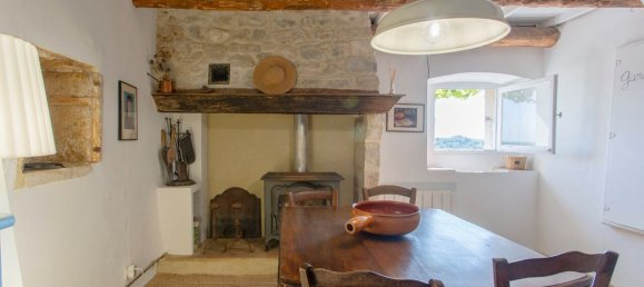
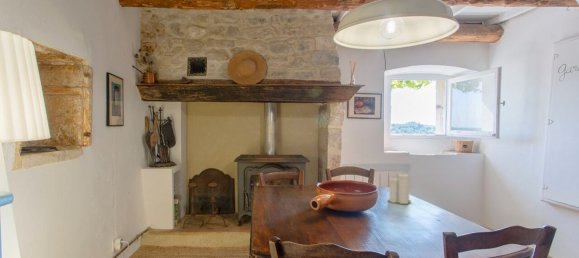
+ candle (400, 186)
